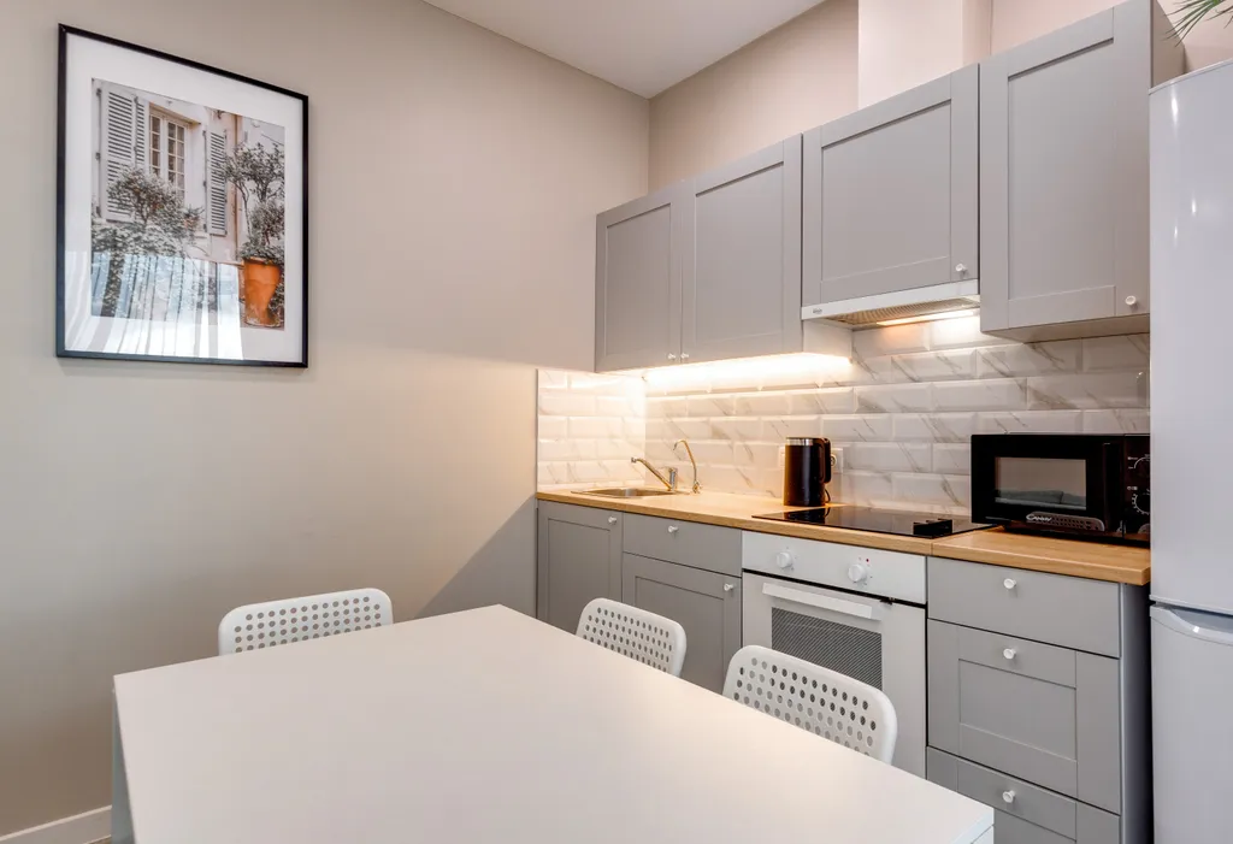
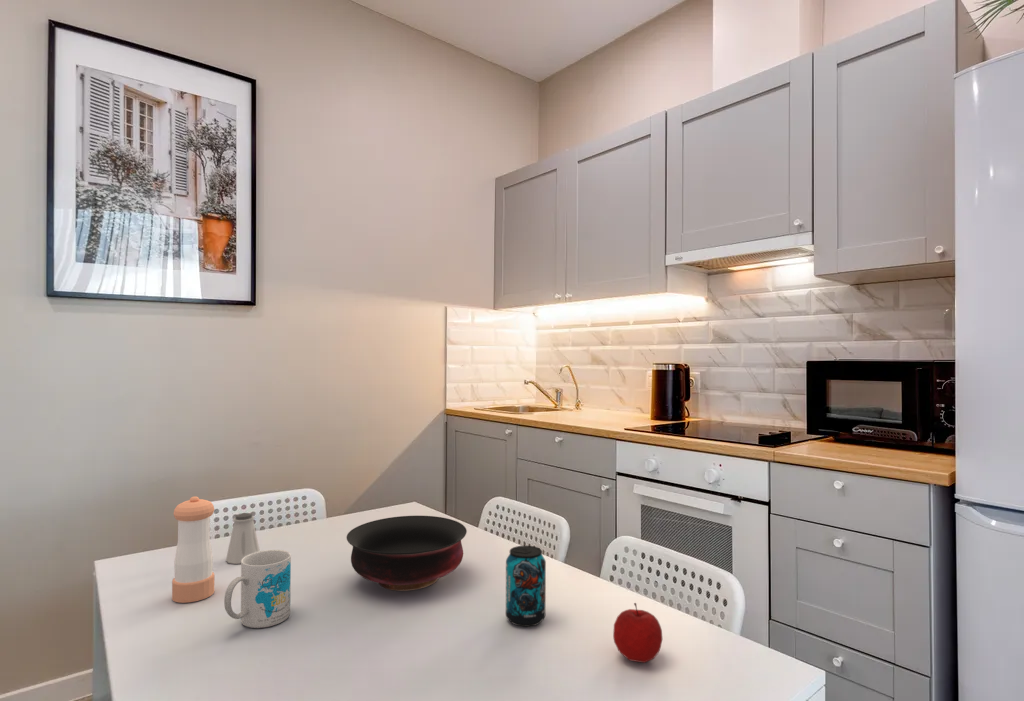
+ pepper shaker (193, 545)
+ saltshaker (243, 536)
+ beverage can (525, 584)
+ apple (637, 630)
+ mug (256, 591)
+ bowl (407, 555)
